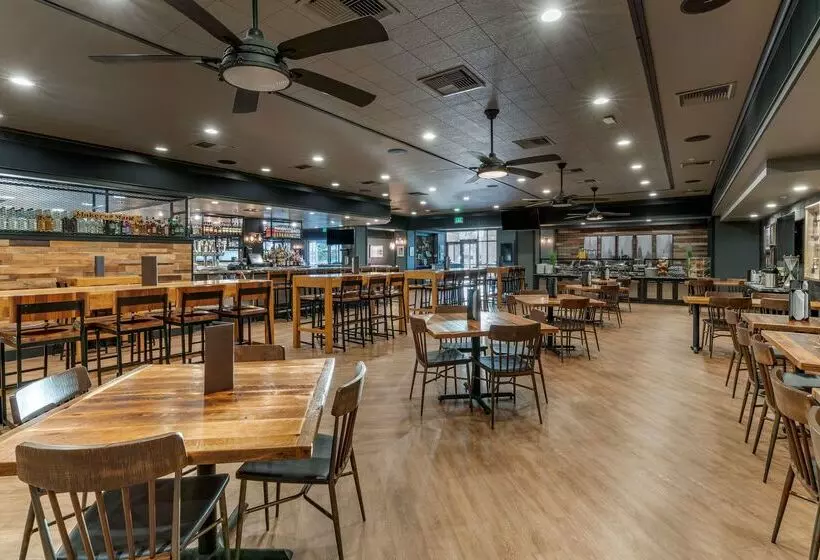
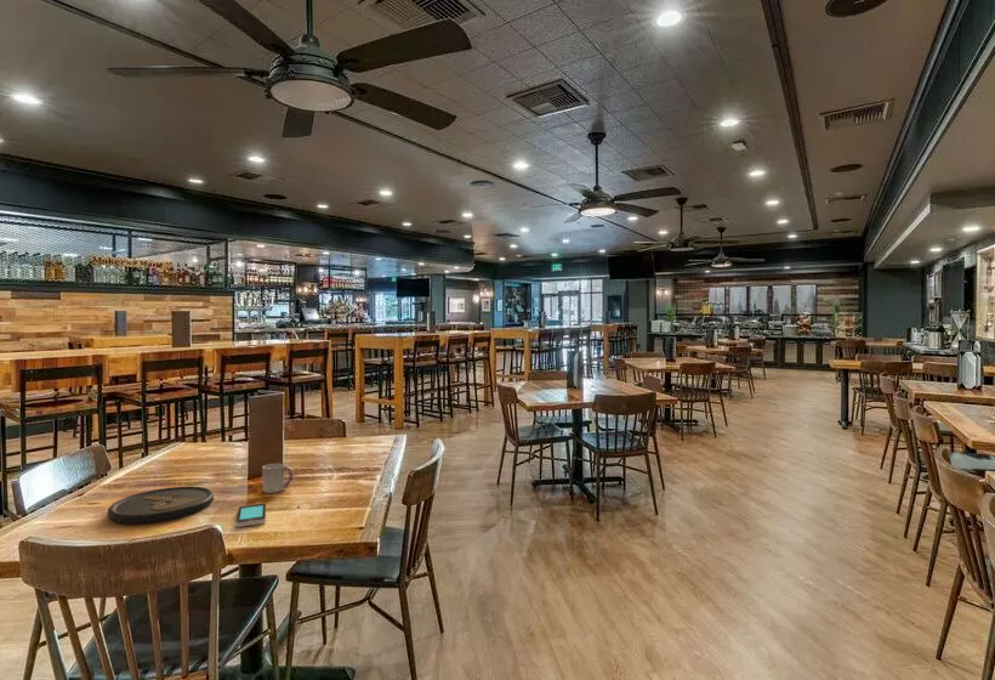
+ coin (163, 503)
+ smartphone (251, 514)
+ cup (278, 477)
